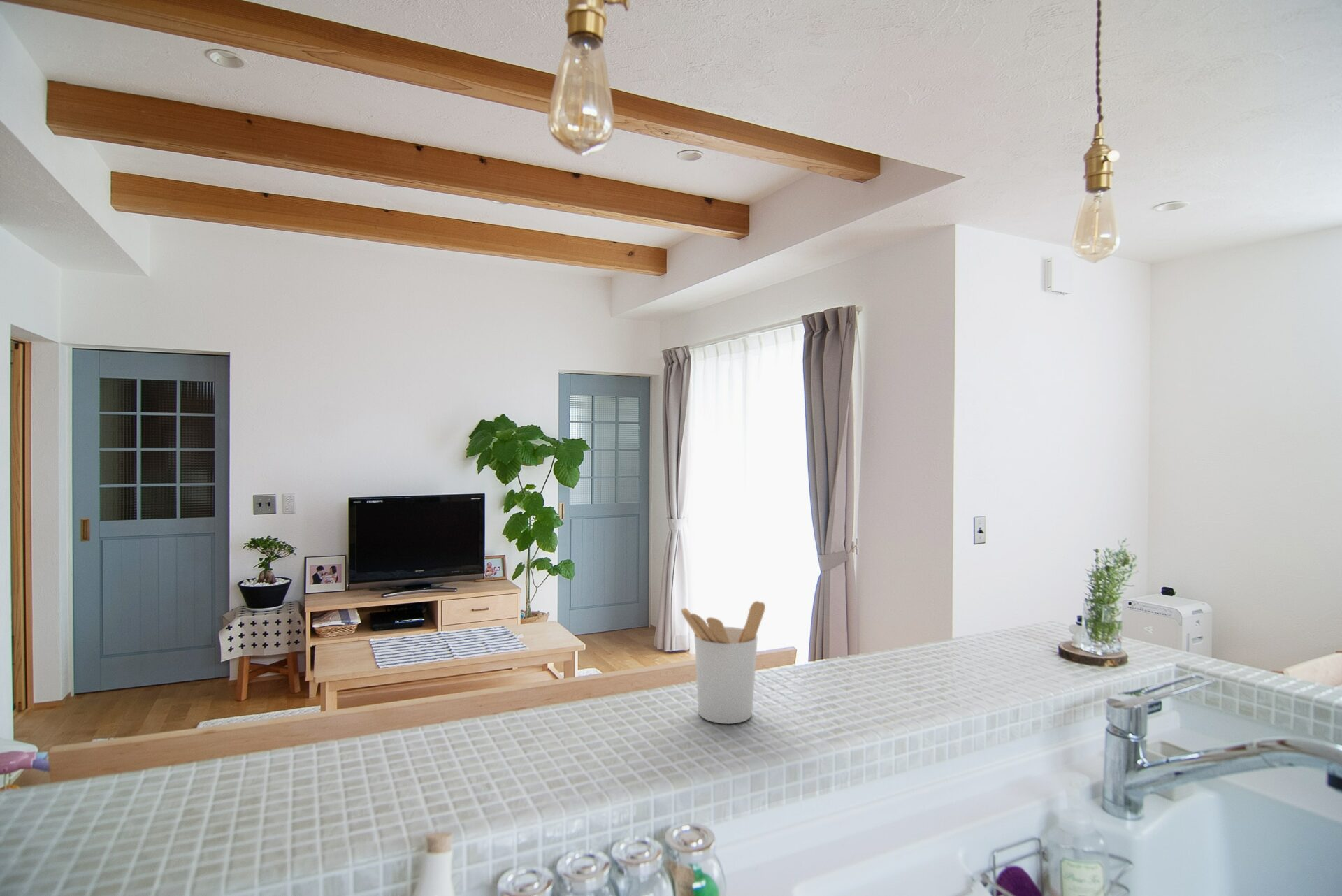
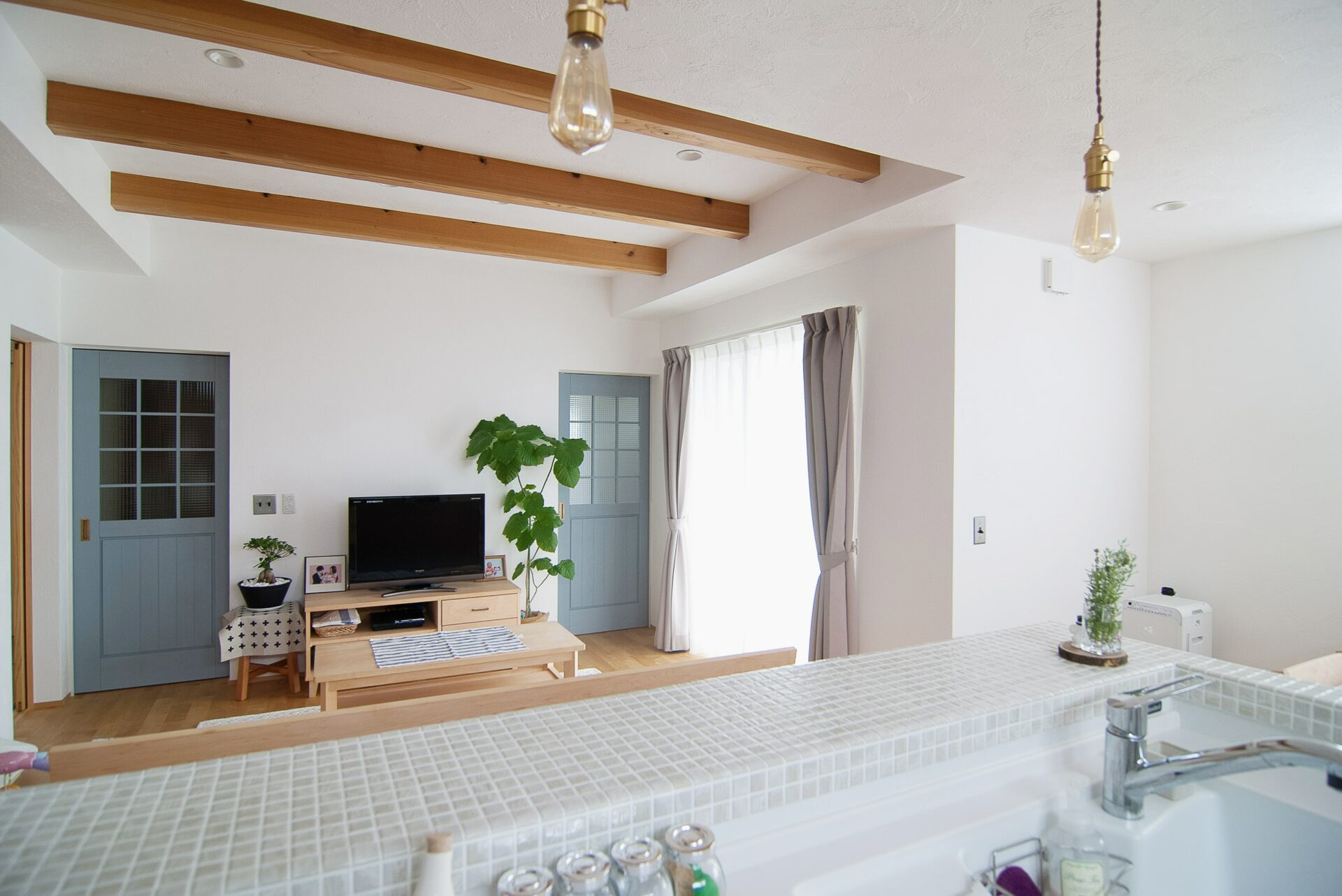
- utensil holder (719, 659)
